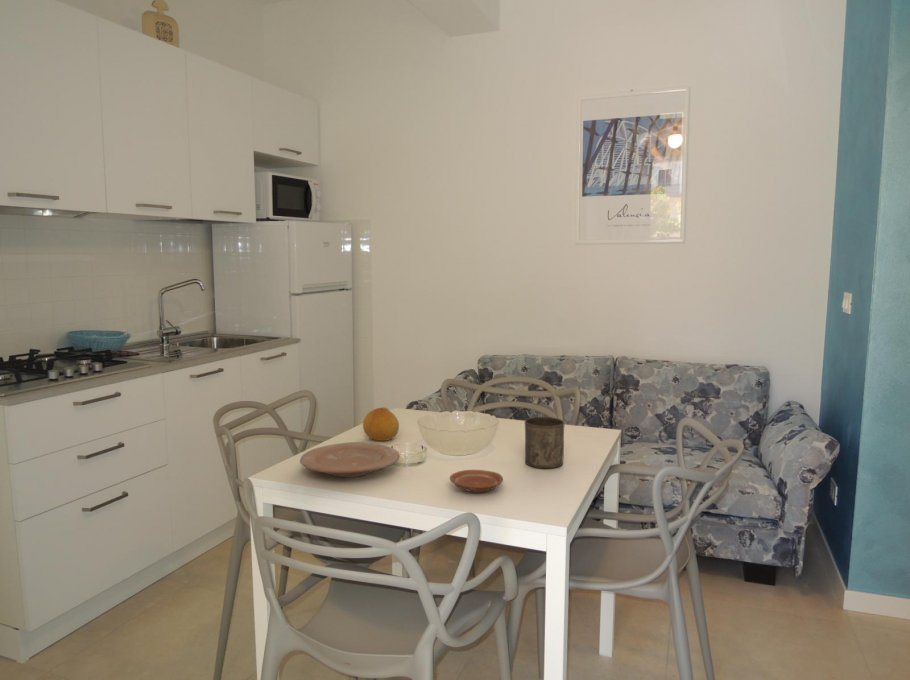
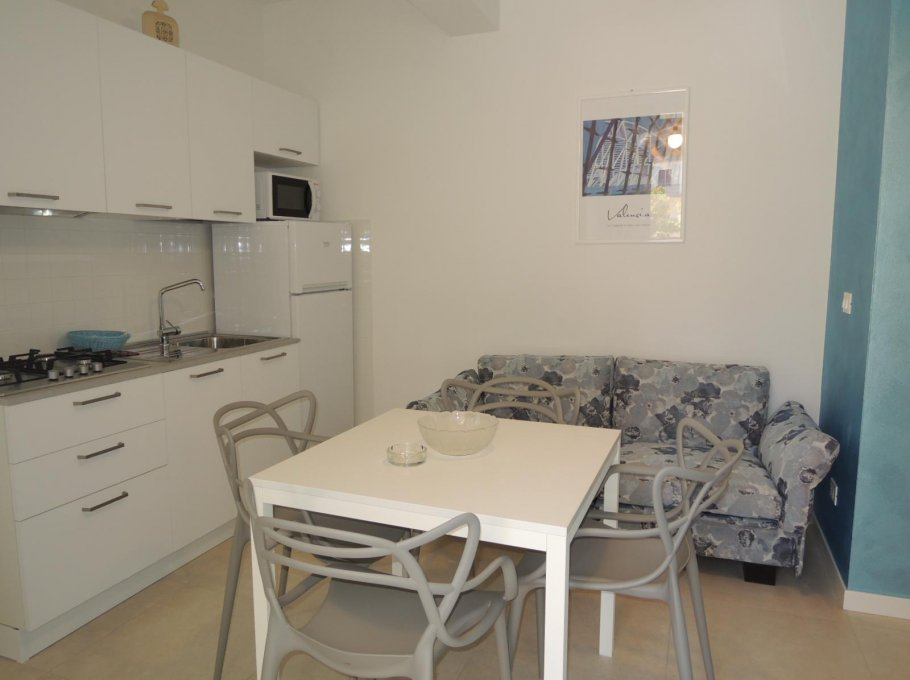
- plate (476, 483)
- cup (544, 442)
- fruit (381, 423)
- plate (350, 462)
